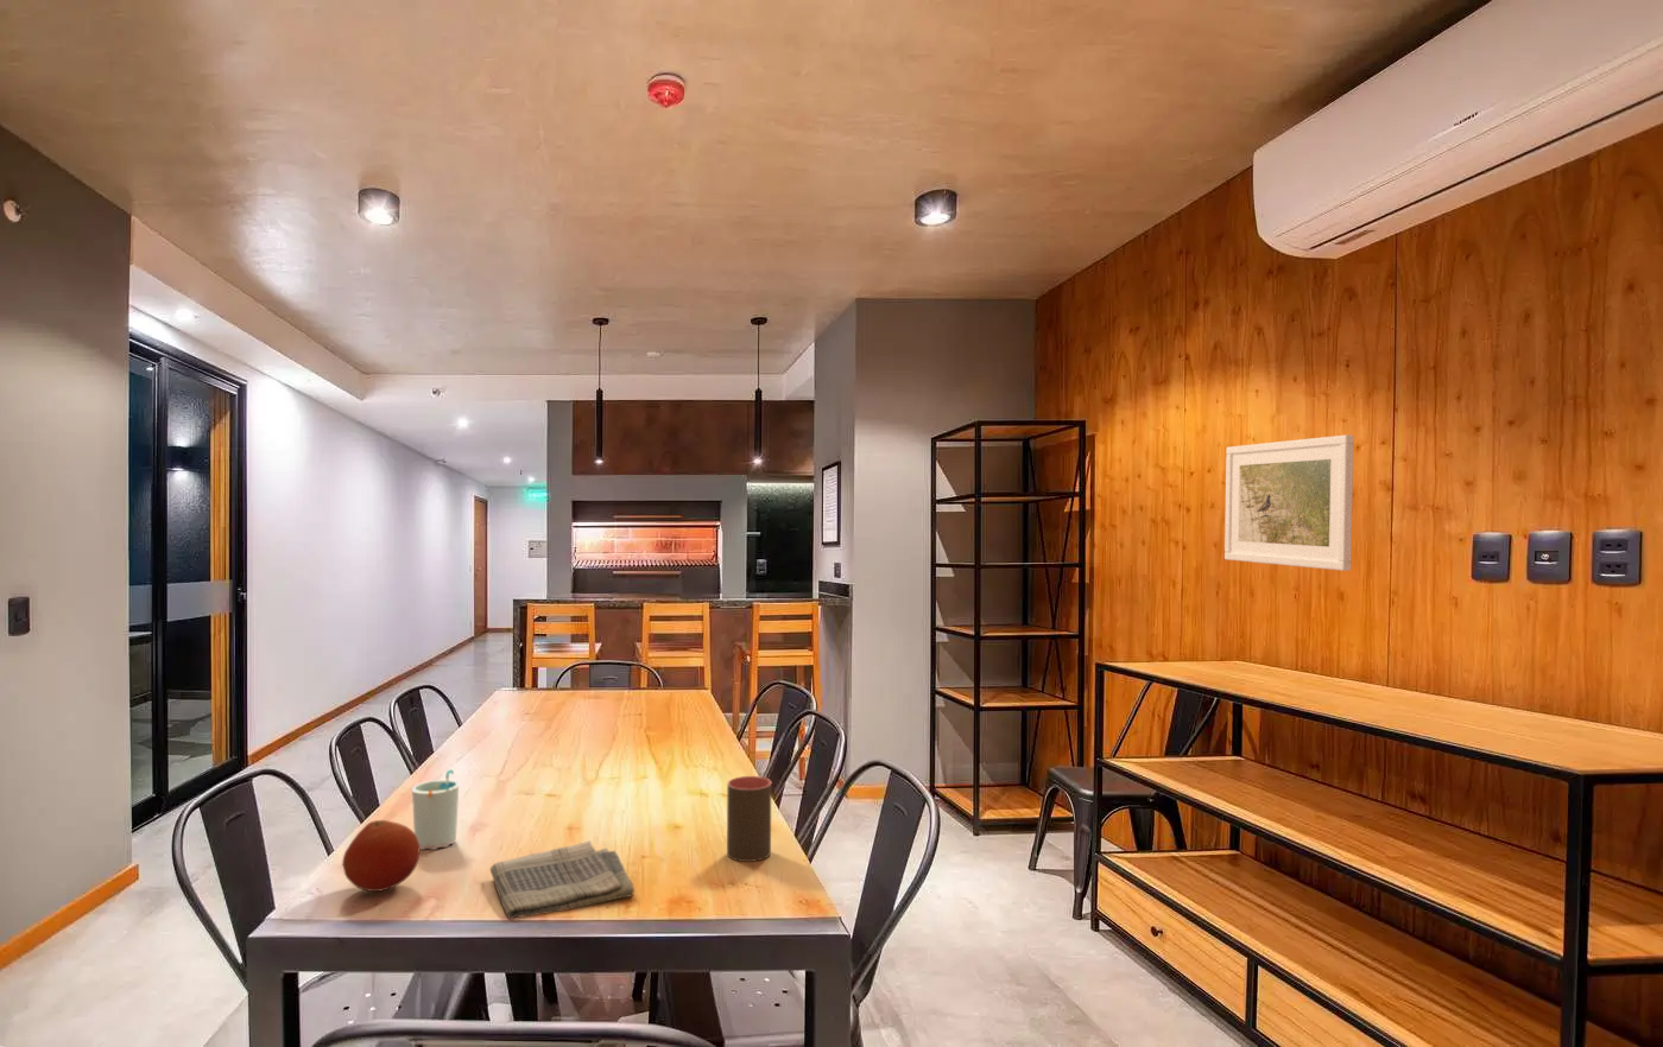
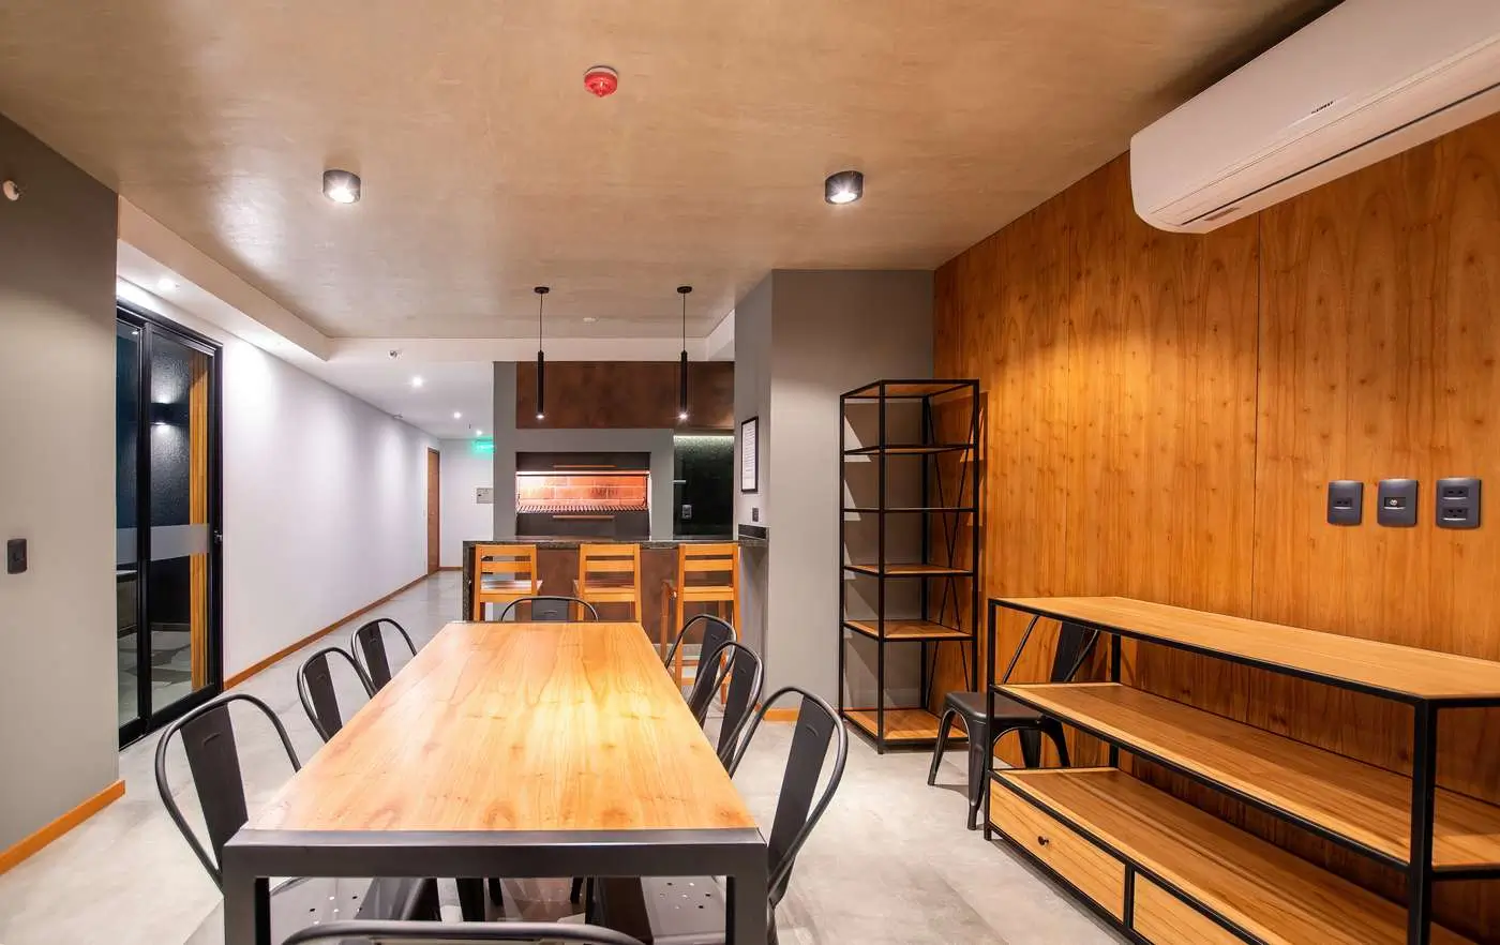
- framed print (1283, 502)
- fruit (381, 854)
- dish towel (562, 876)
- cup (434, 808)
- cup (748, 818)
